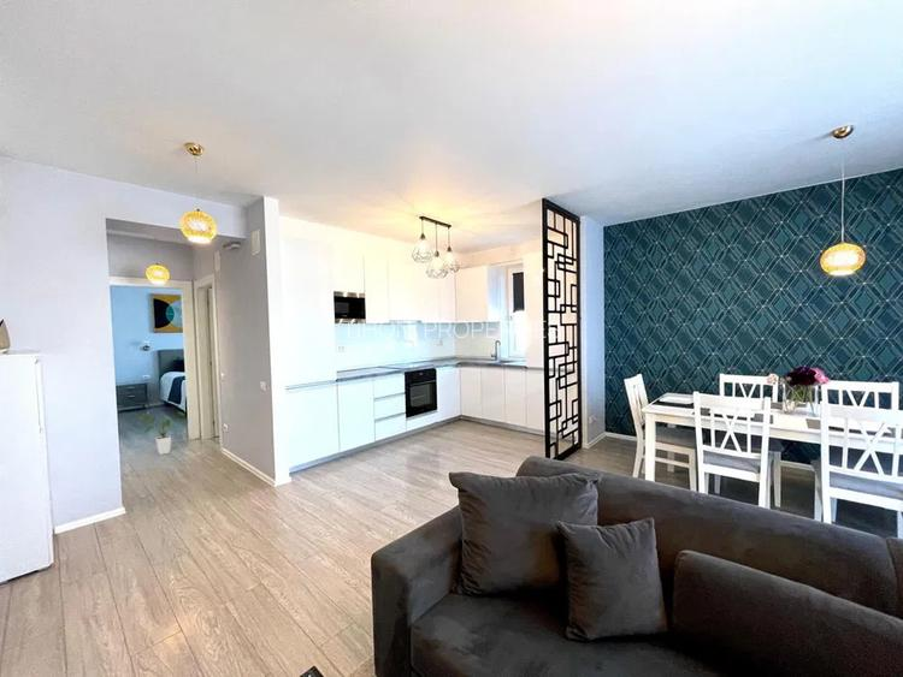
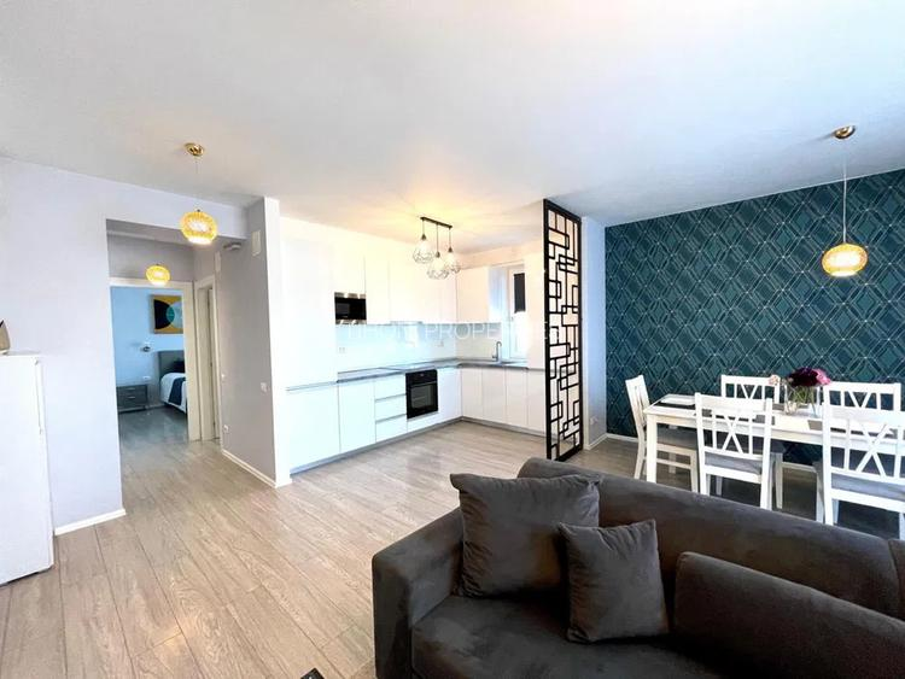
- house plant (161, 432)
